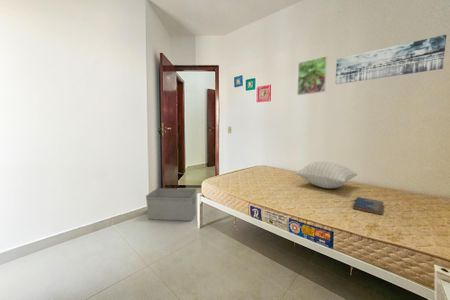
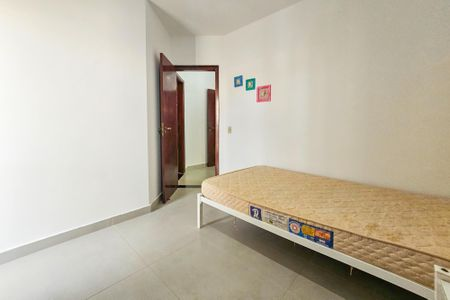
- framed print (311, 76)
- wall art (382, 63)
- hardcover book (368, 204)
- pillow (326, 174)
- storage bin (172, 204)
